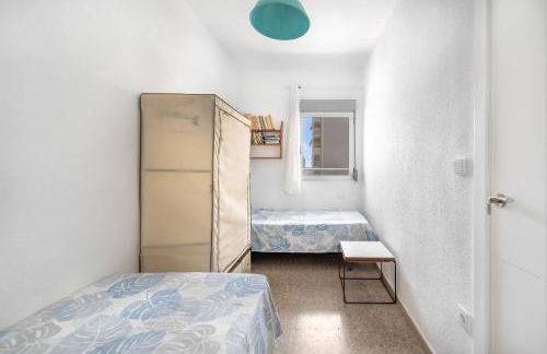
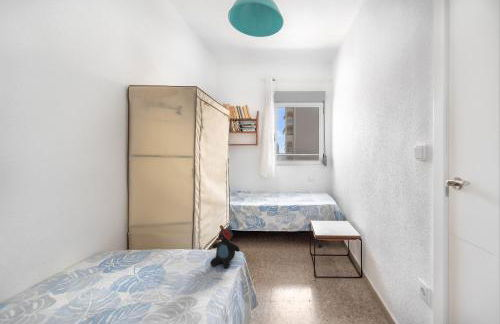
+ teddy bear (223, 245)
